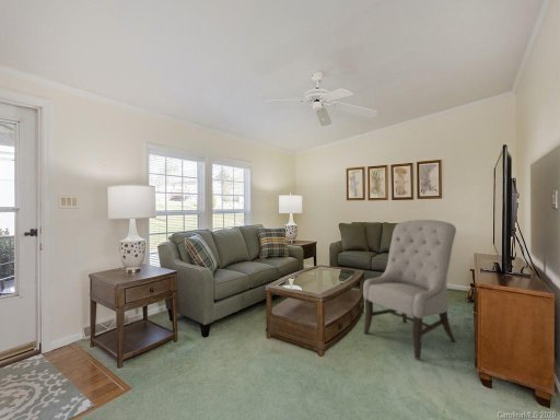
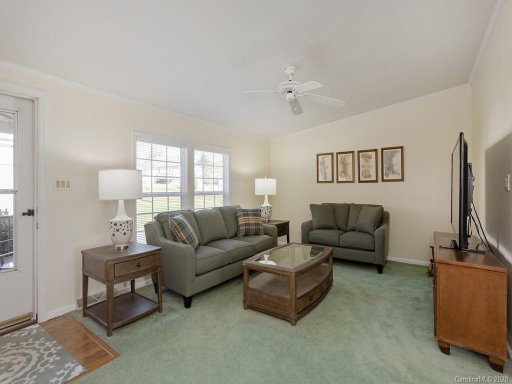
- chair (410, 278)
